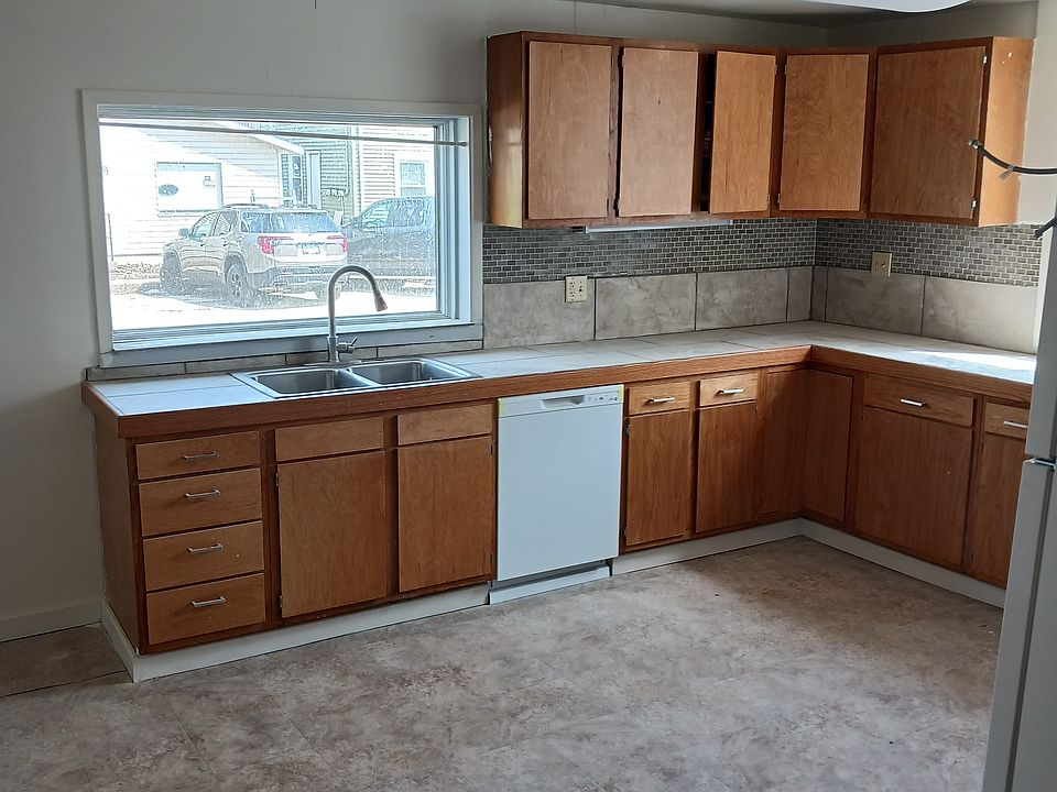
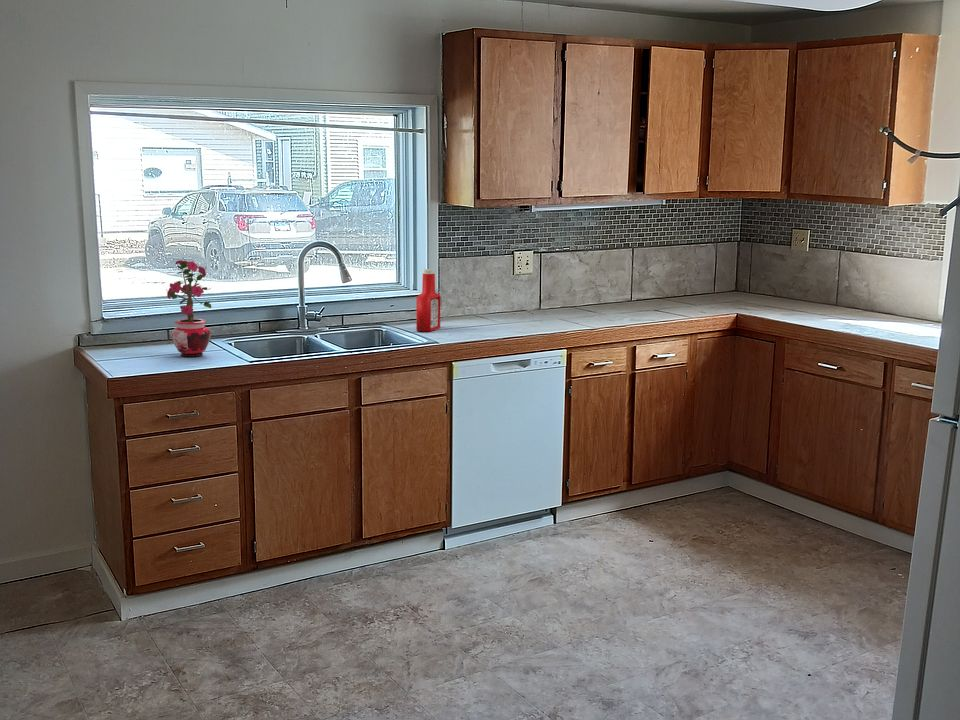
+ potted plant (192, 307)
+ soap bottle (428, 299)
